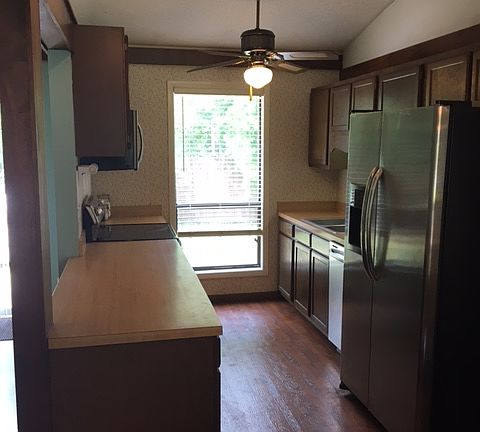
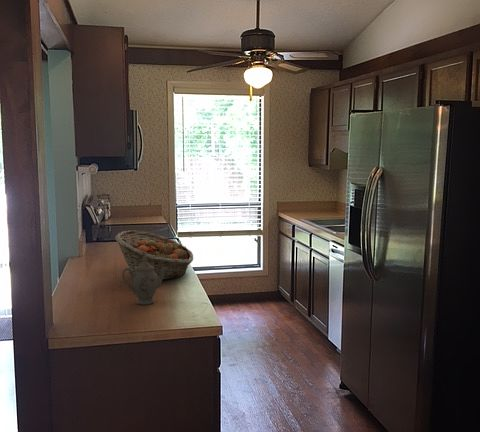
+ chinaware (145, 279)
+ fruit basket (155, 253)
